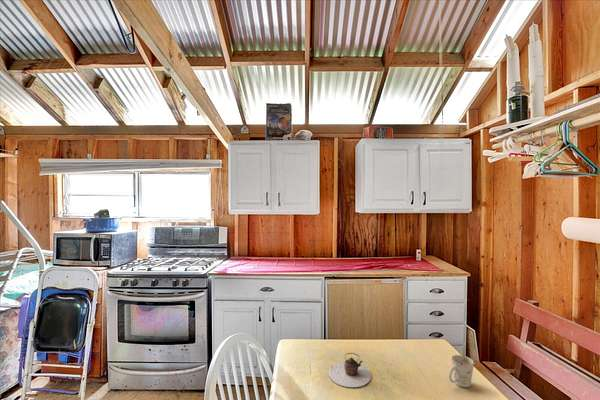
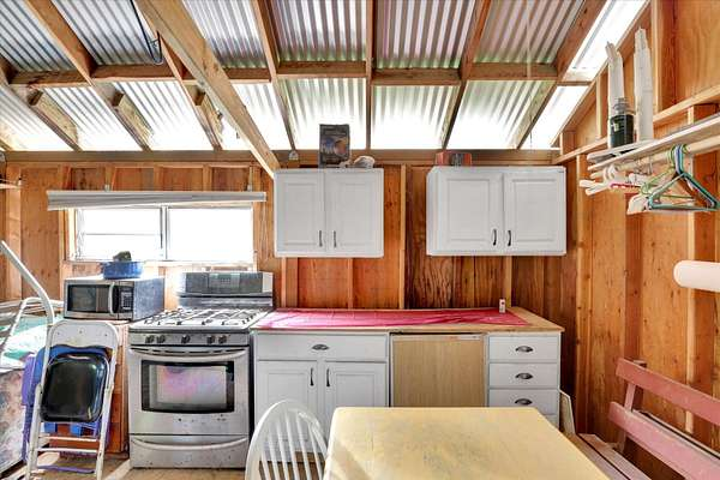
- teapot (349, 363)
- mug (459, 372)
